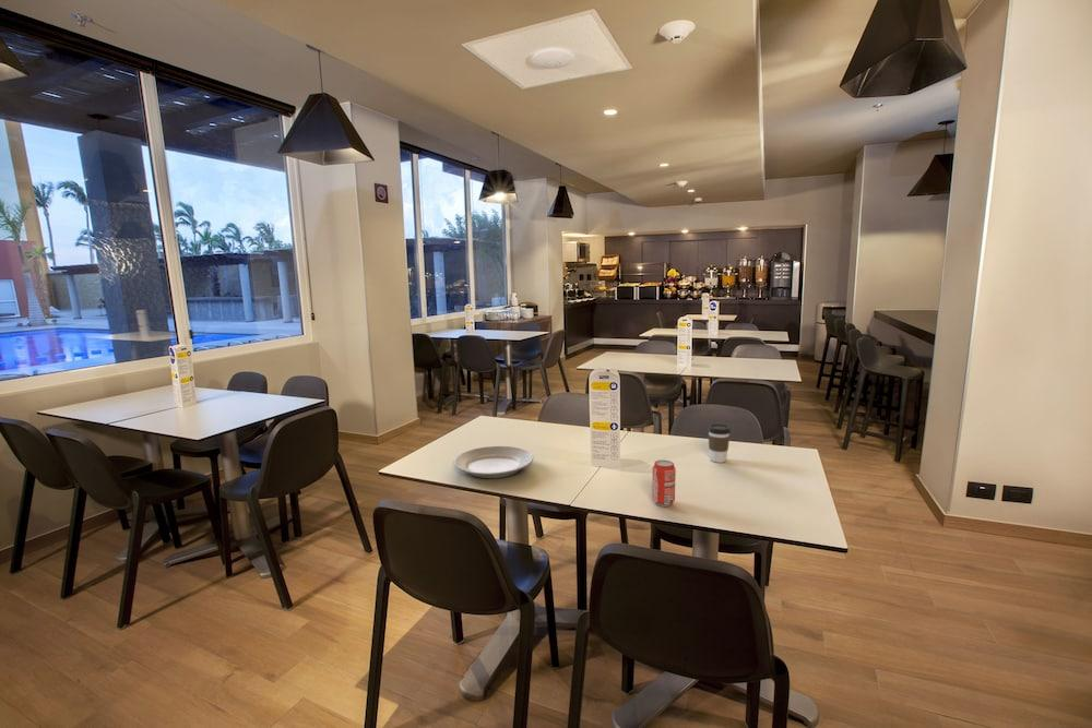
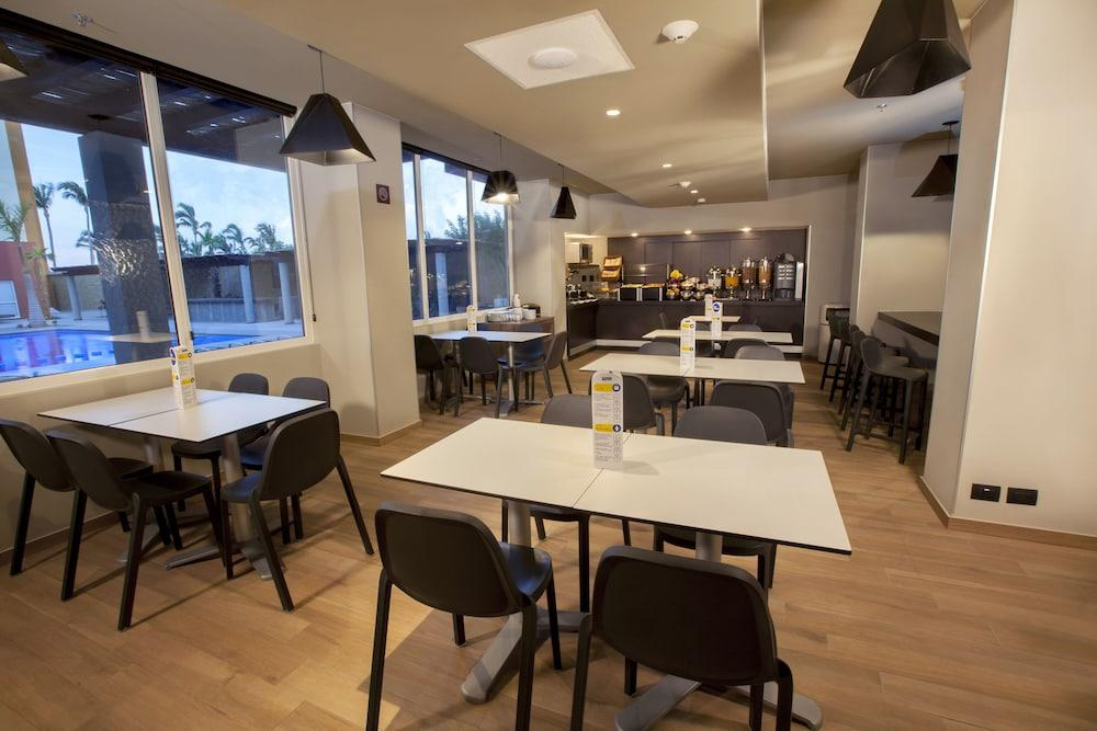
- beverage can (663, 482)
- coffee cup (719, 443)
- plate (494, 463)
